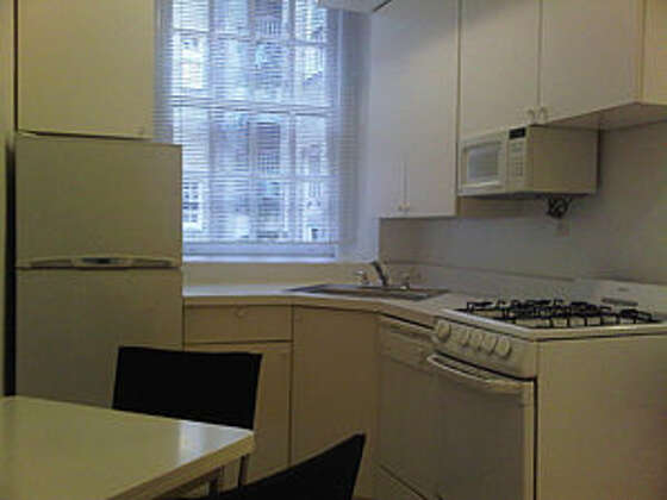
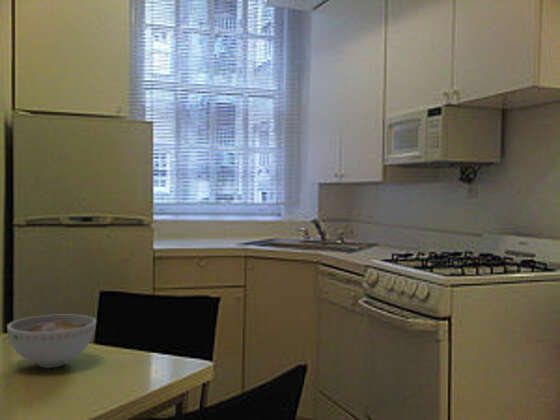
+ bowl (52, 343)
